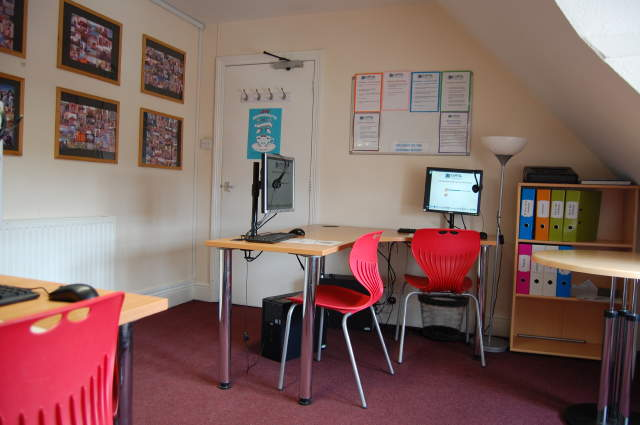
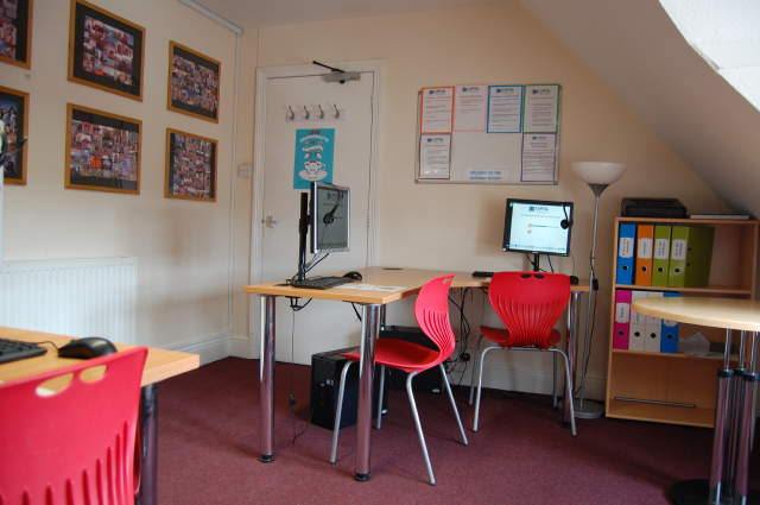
- wastebasket (441, 313)
